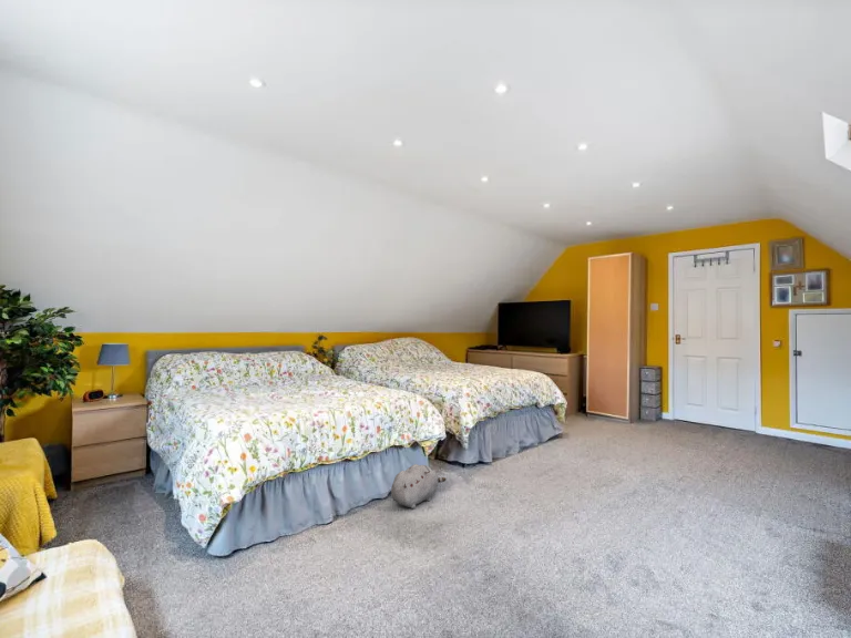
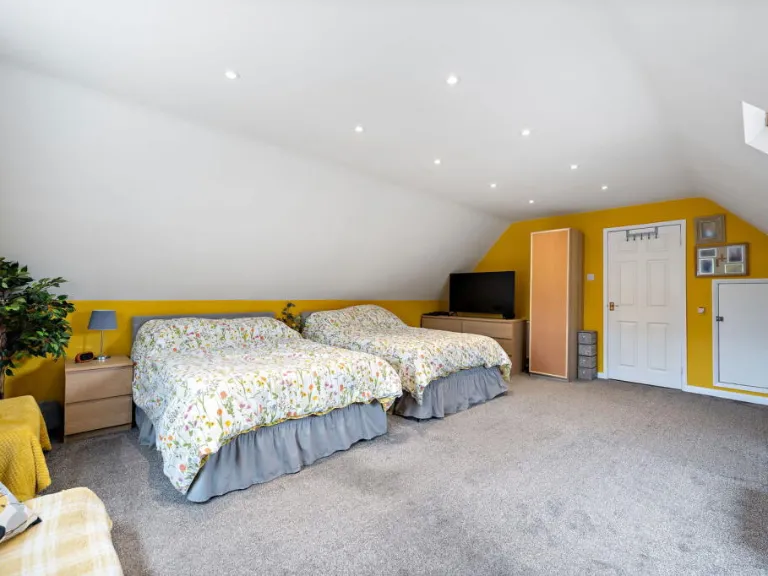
- plush toy (418, 481)
